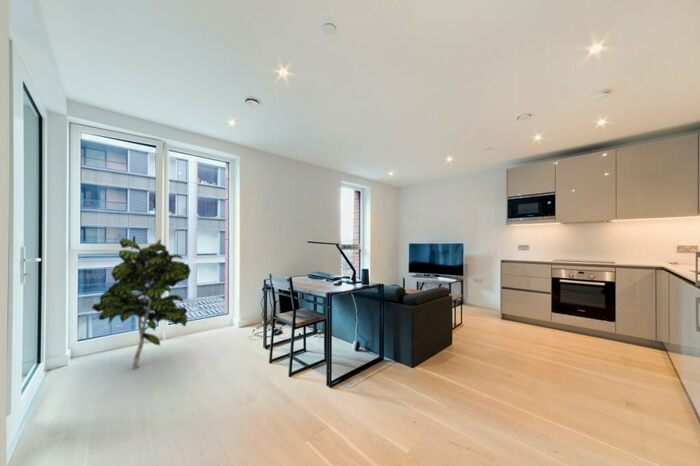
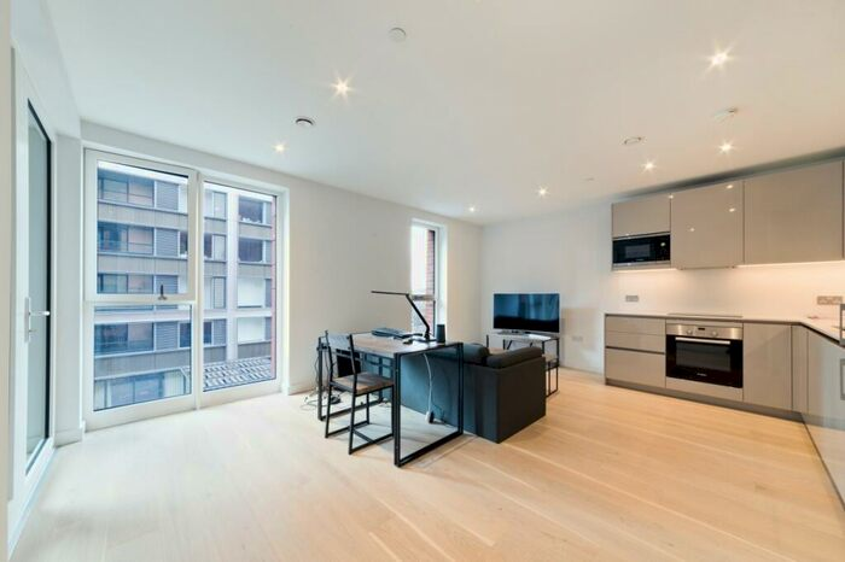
- indoor plant (144, 300)
